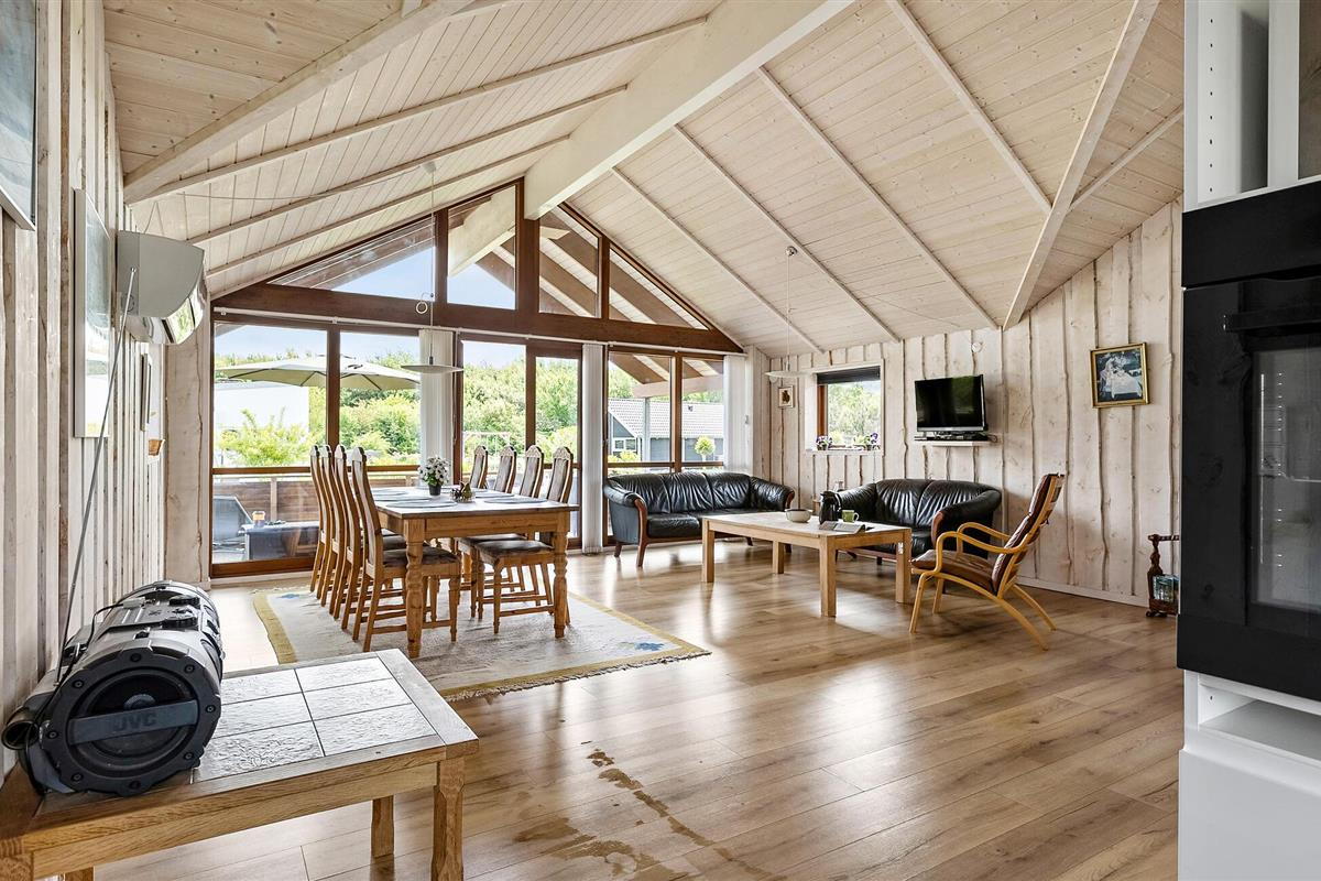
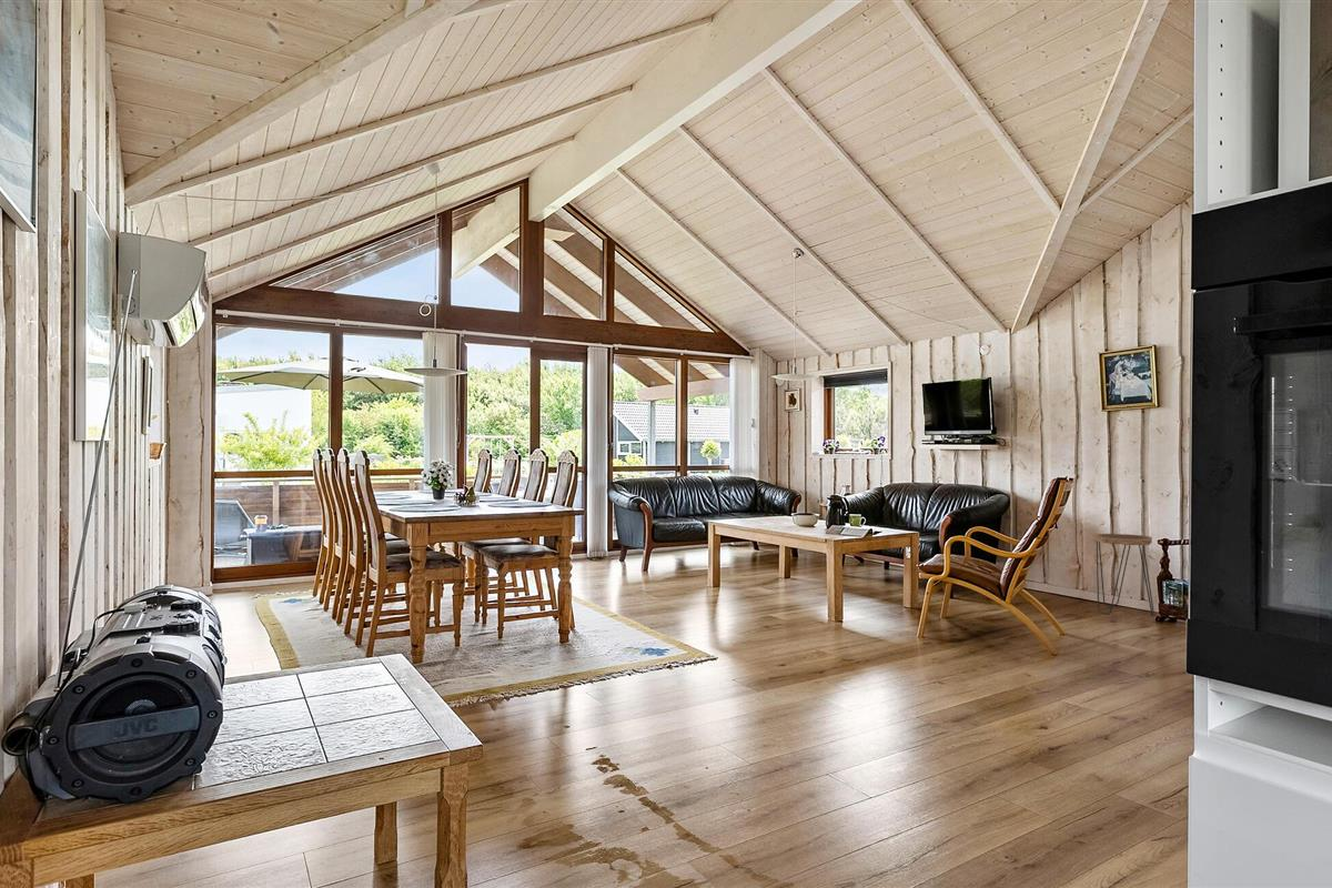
+ side table (1123, 574)
